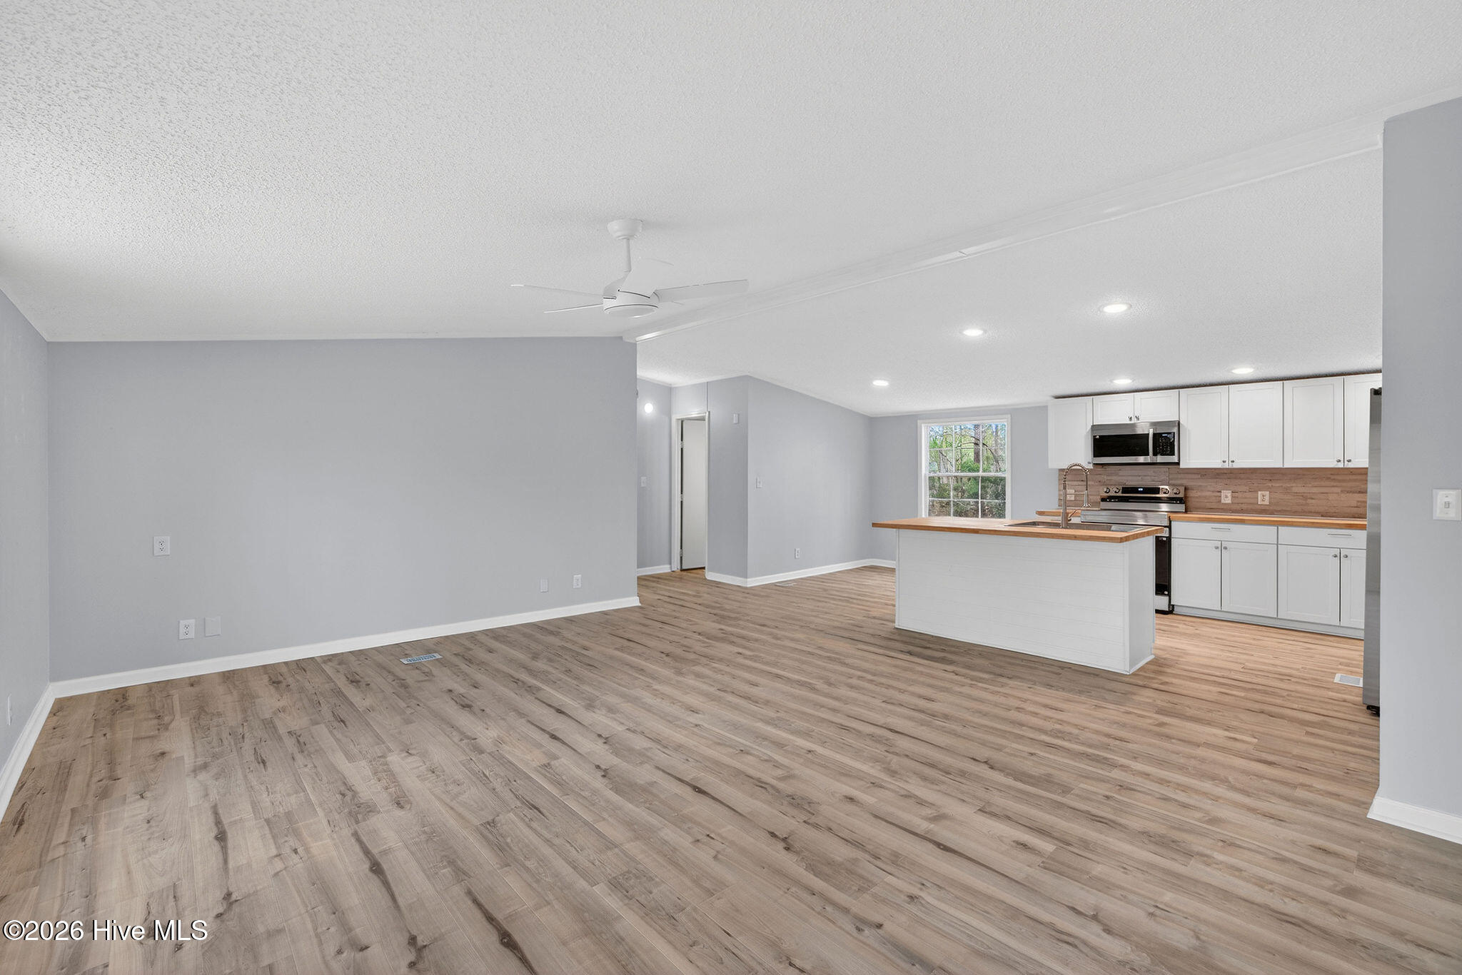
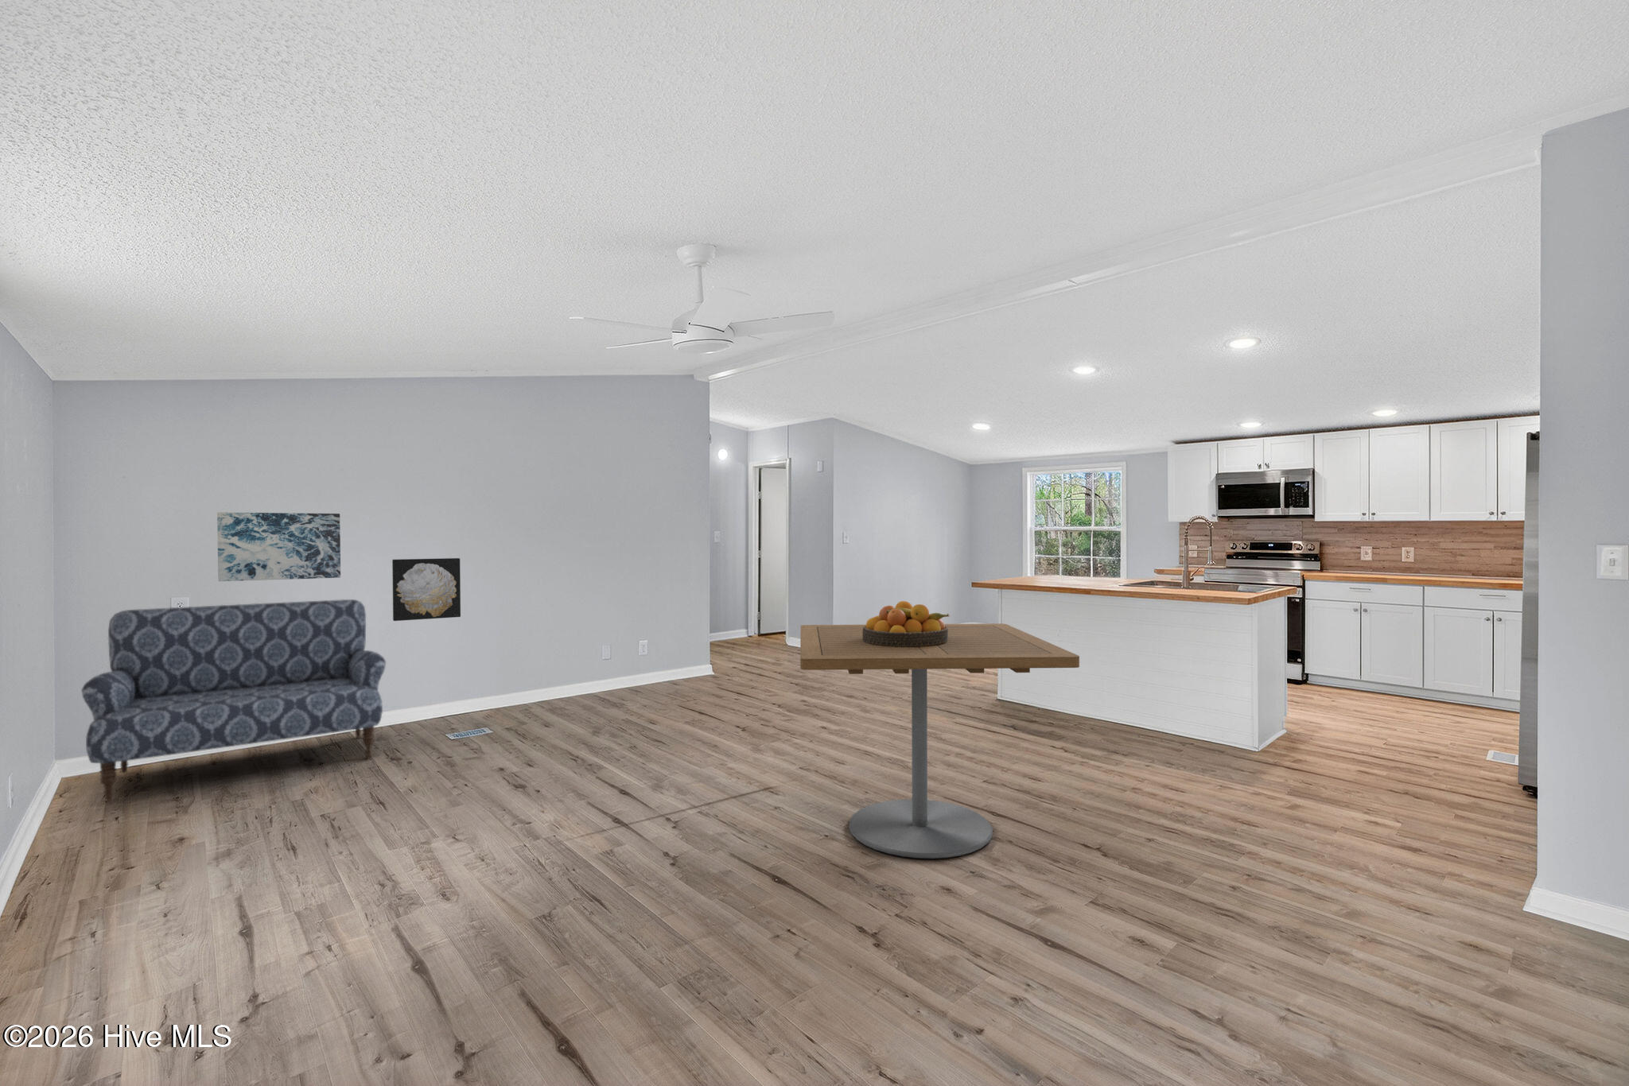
+ fruit bowl (904, 621)
+ wall art (427, 588)
+ sofa (248, 686)
+ dining table (920, 733)
+ wall art (281, 547)
